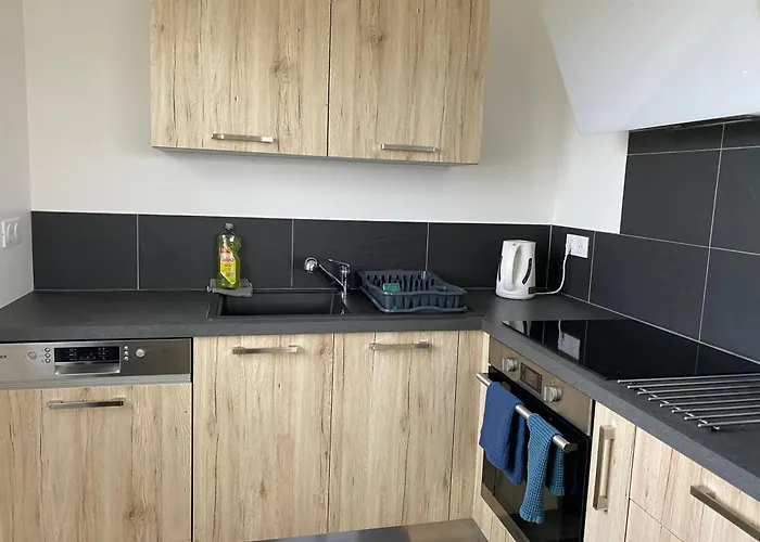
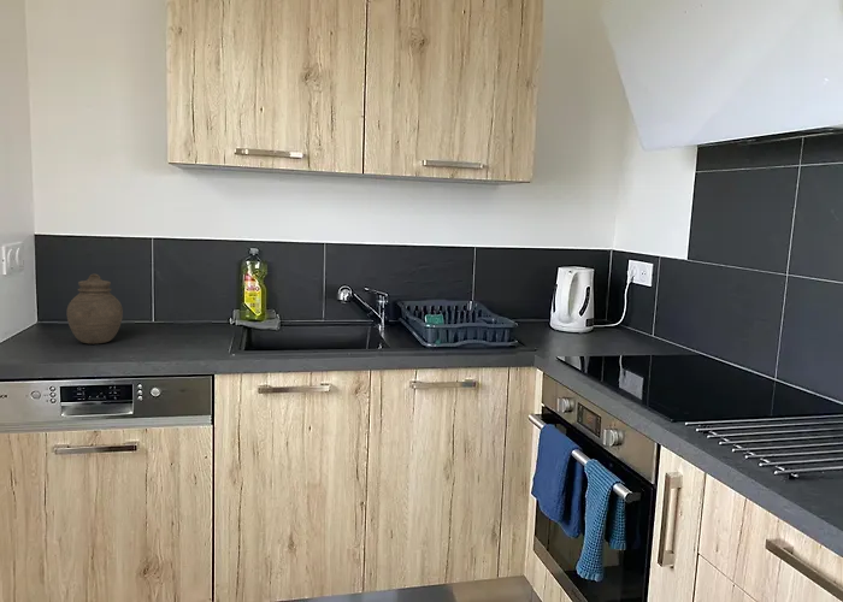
+ jar (94, 307)
